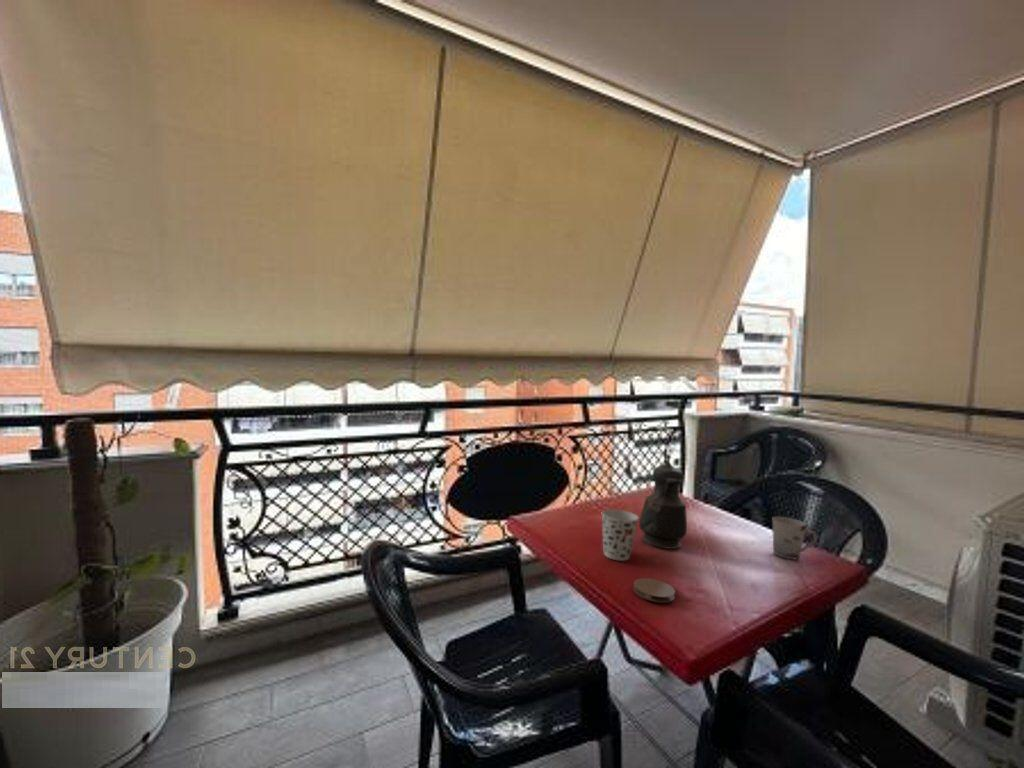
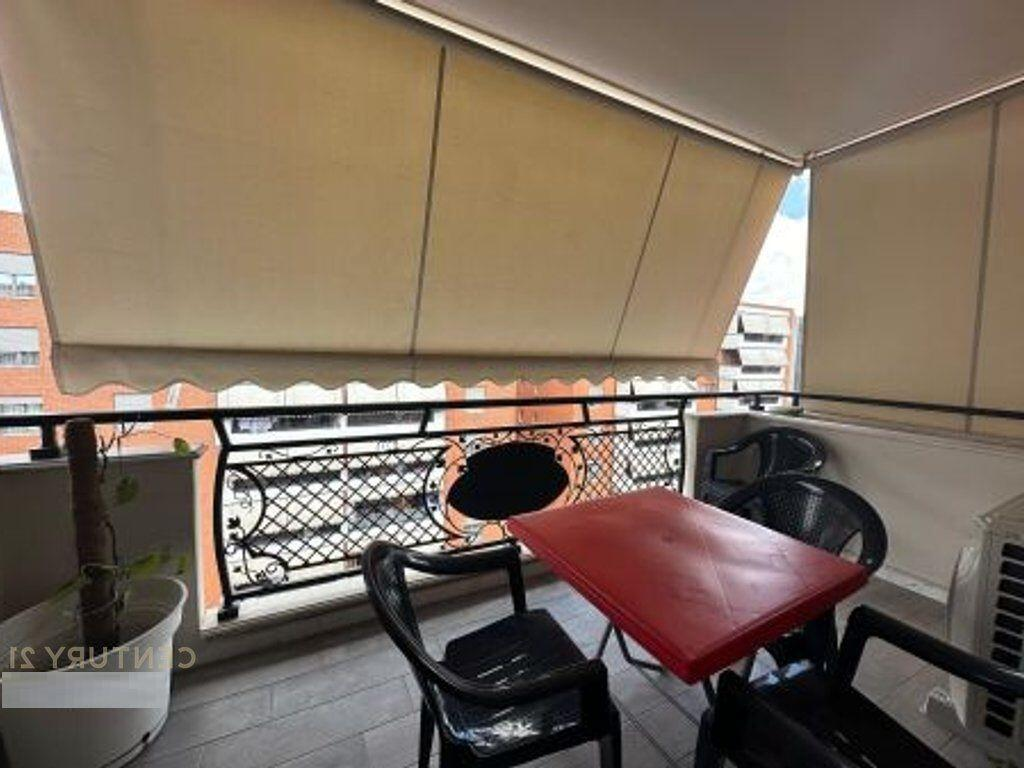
- coffeepot (665, 498)
- coaster (653, 589)
- cup (618, 535)
- cup (793, 539)
